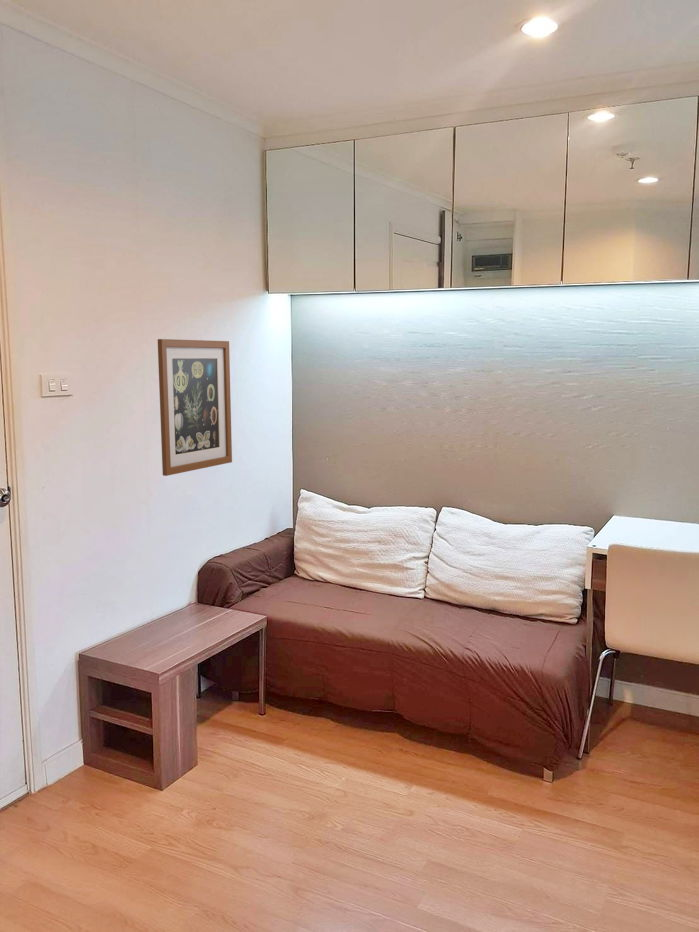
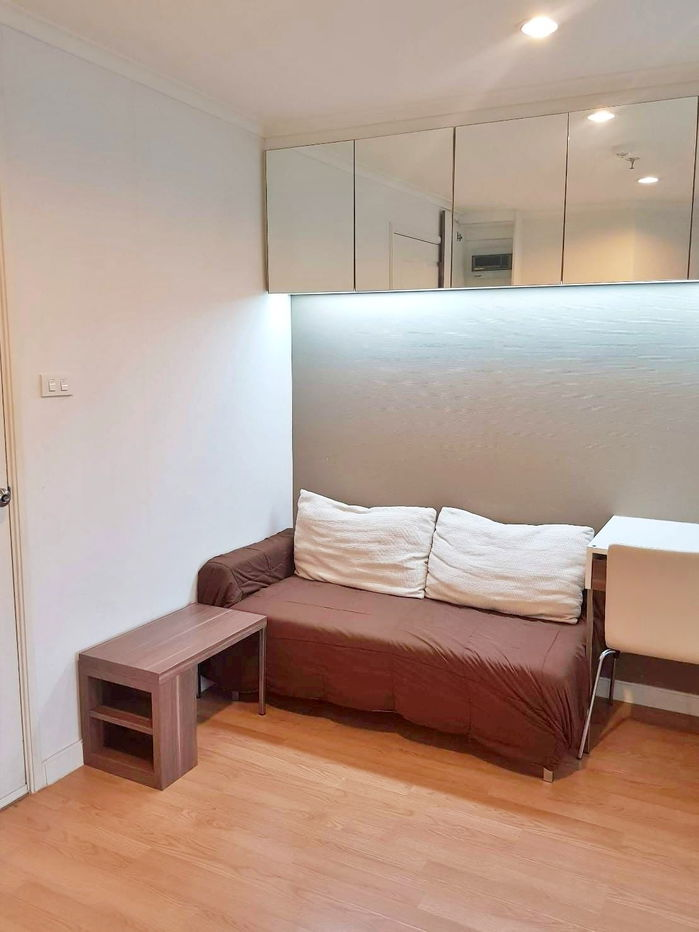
- wall art (197, 405)
